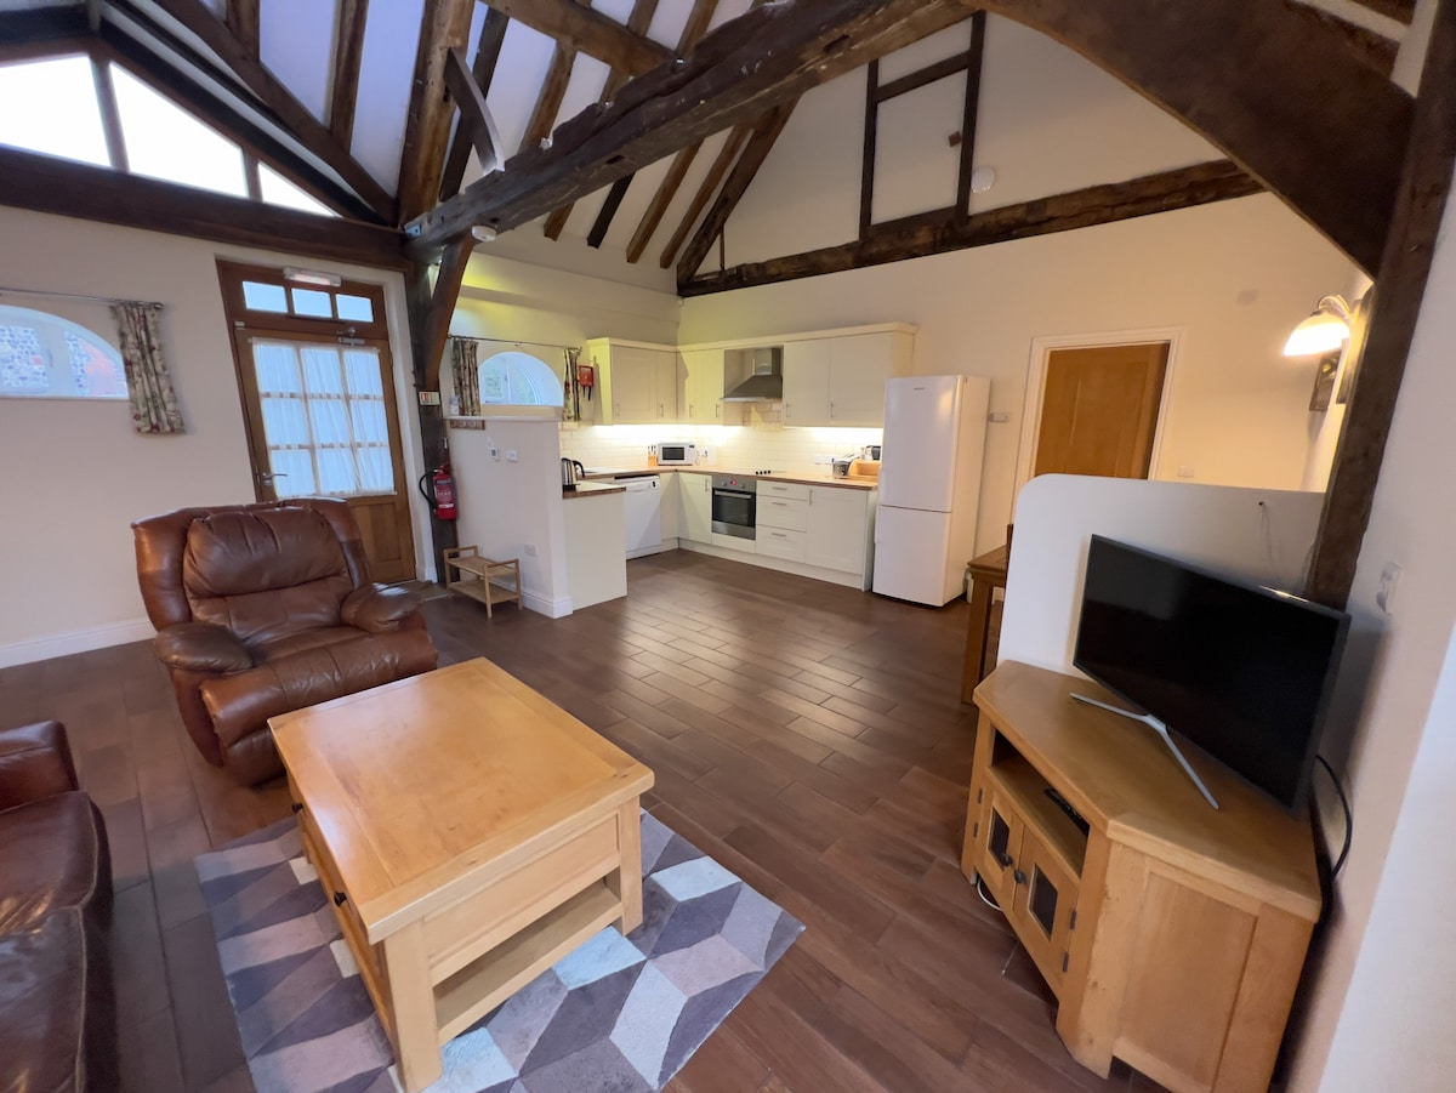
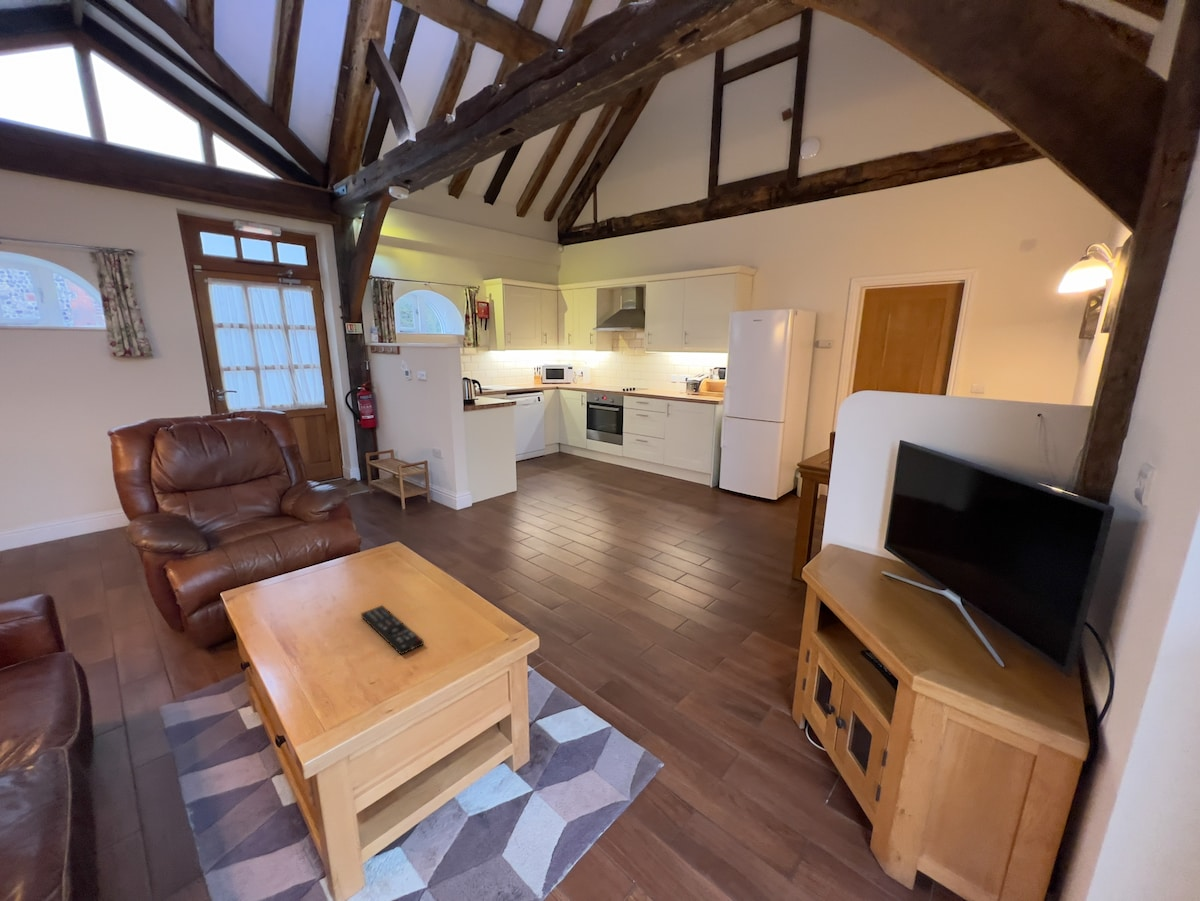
+ remote control (391, 627)
